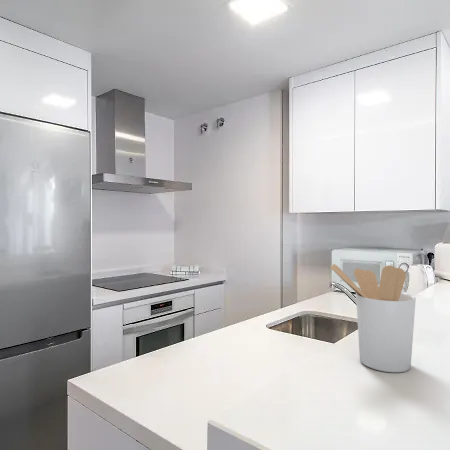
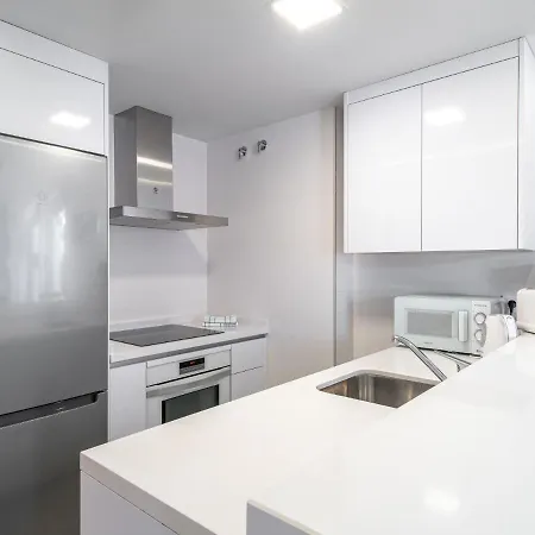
- utensil holder (369, 312)
